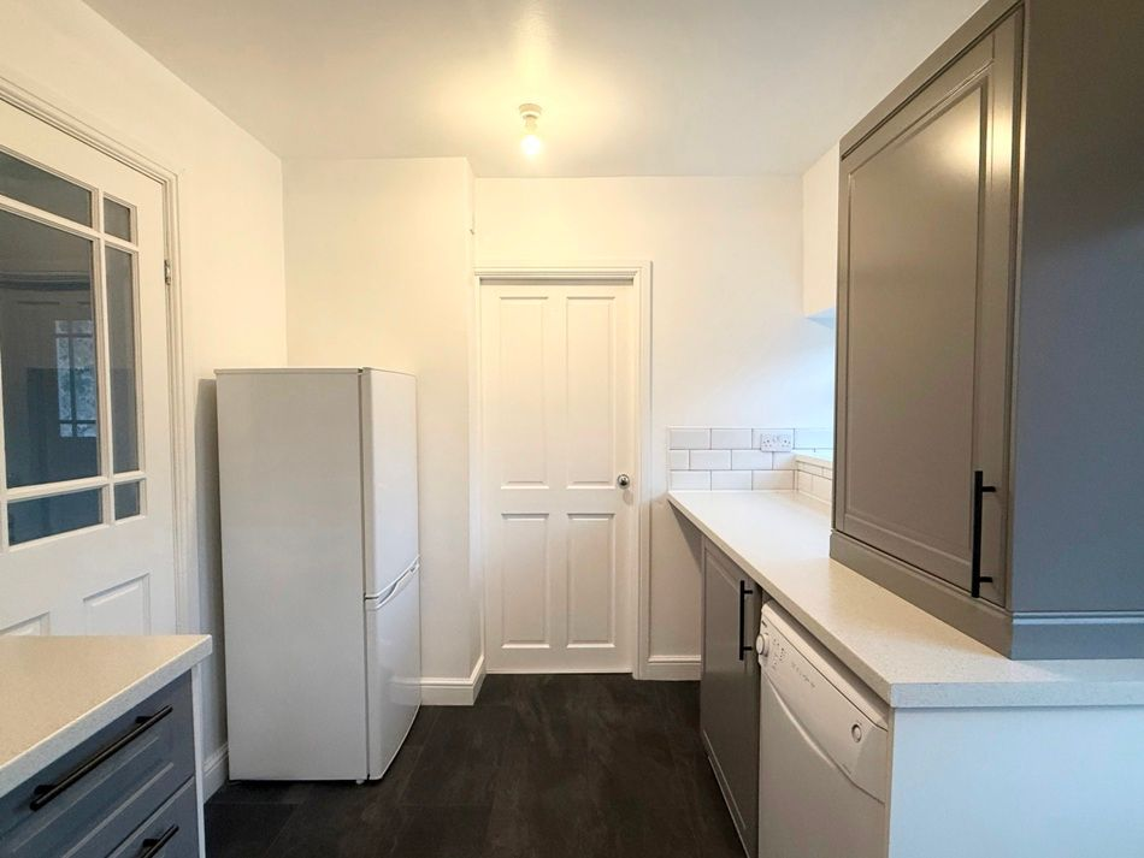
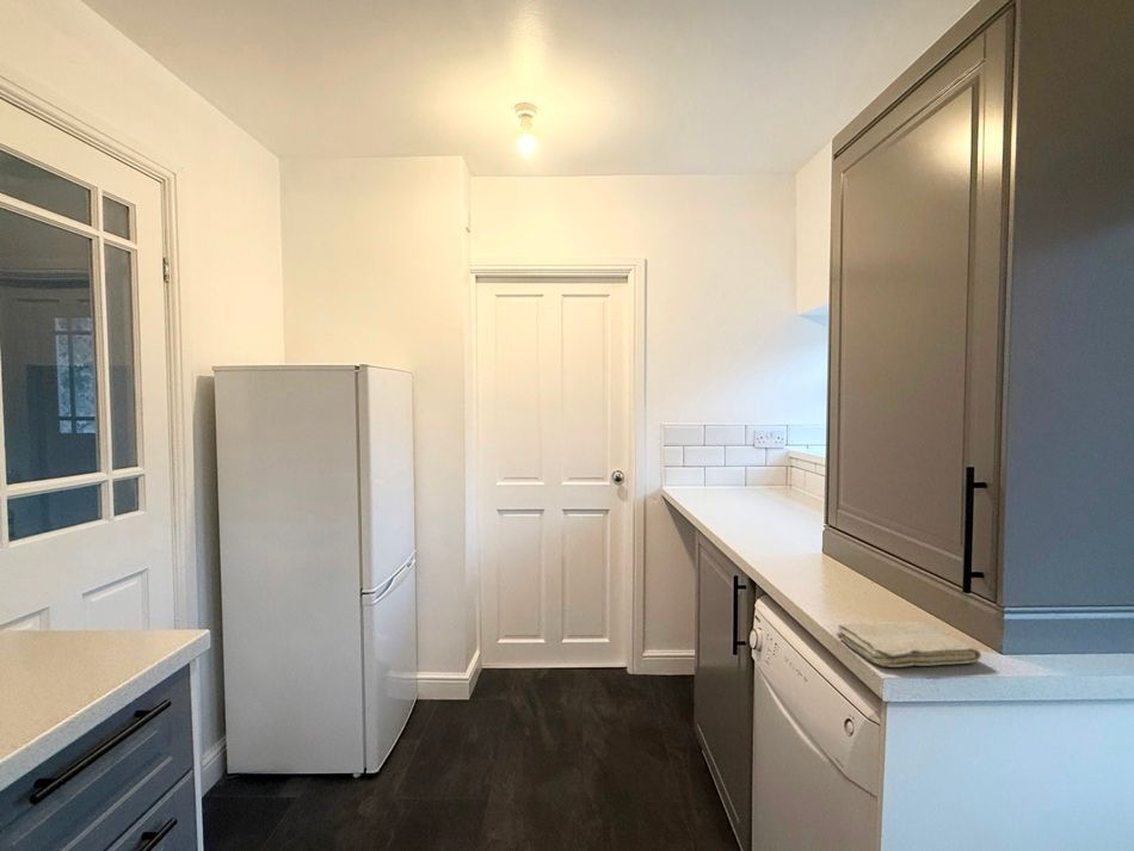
+ washcloth (902, 641)
